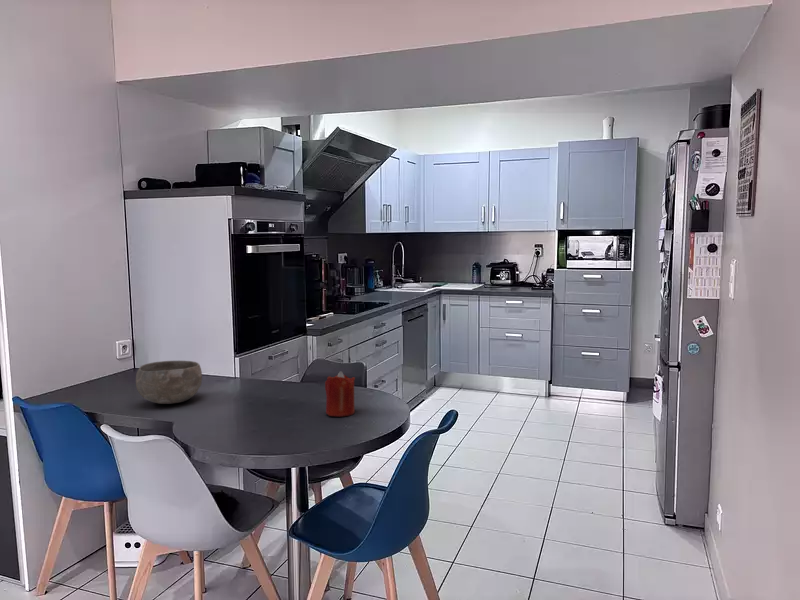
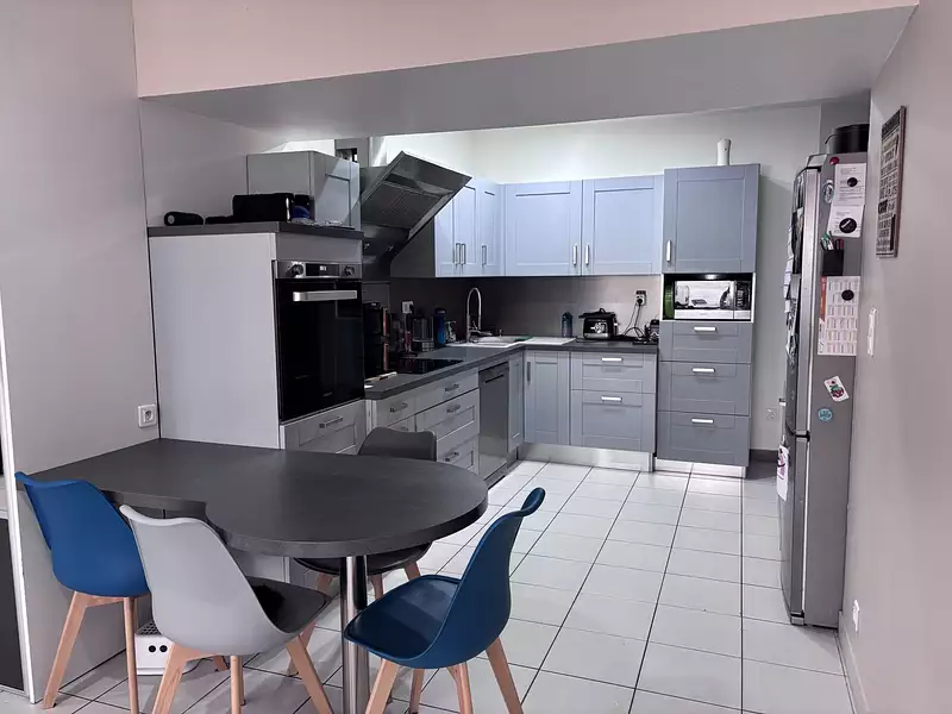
- bowl (169, 383)
- candle (340, 392)
